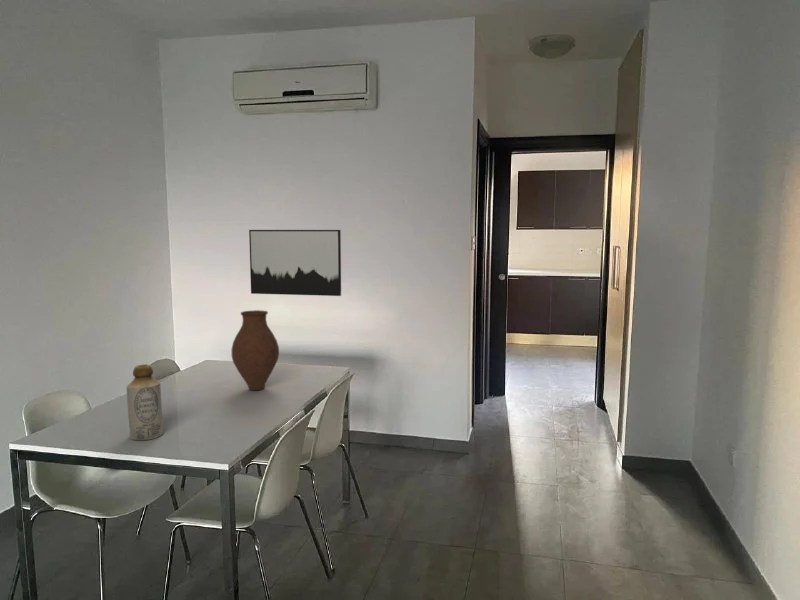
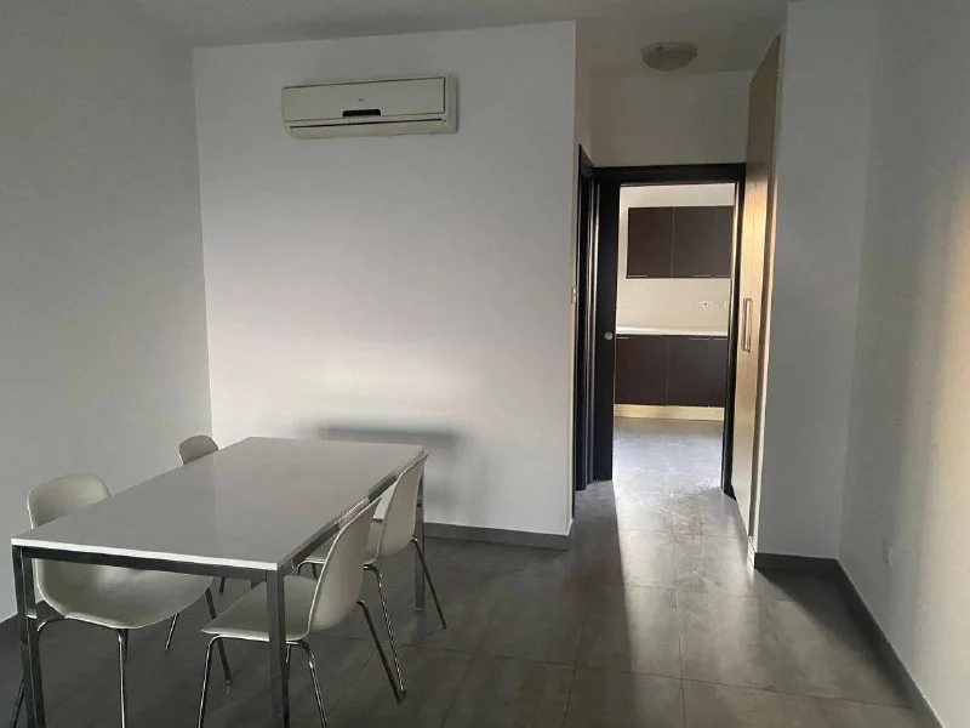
- vase (255, 350)
- wall art (294, 262)
- bottle (144, 400)
